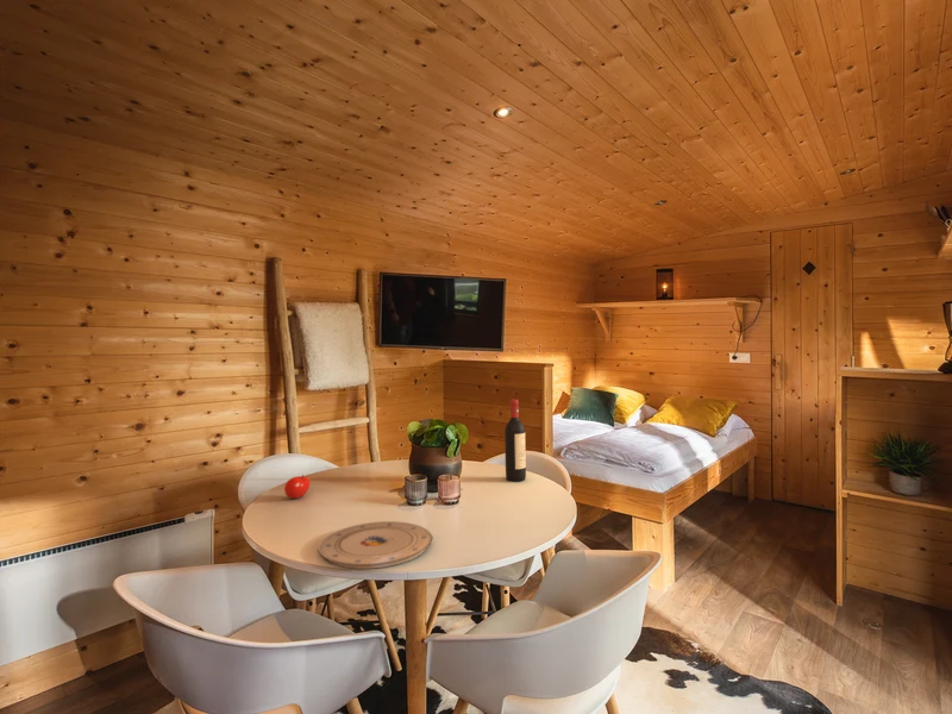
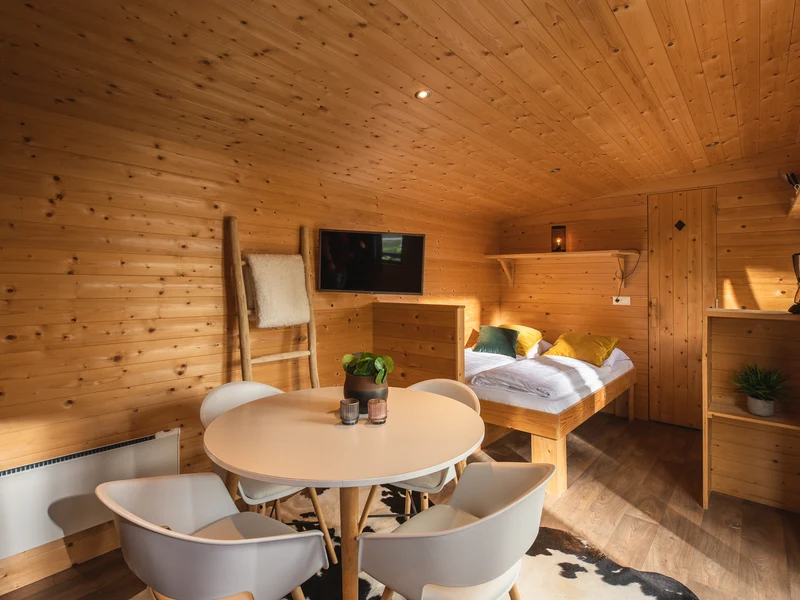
- wine bottle (514, 439)
- plate (376, 543)
- fruit (298, 486)
